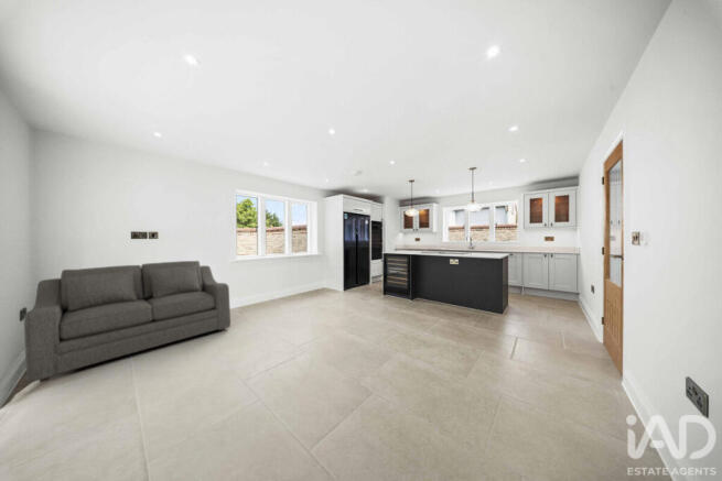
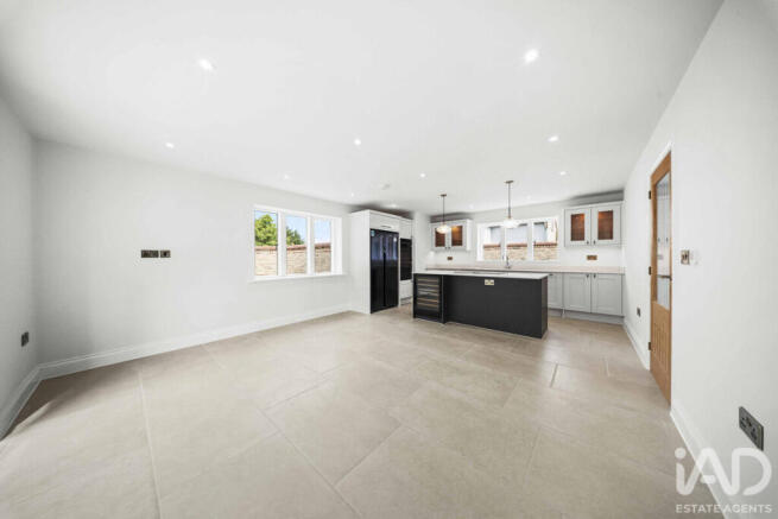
- sofa (146, 302)
